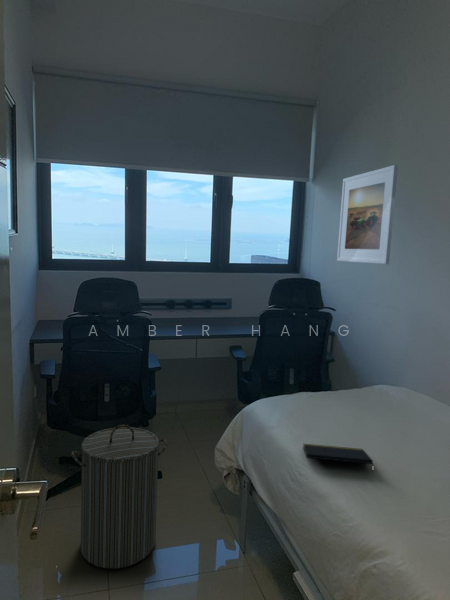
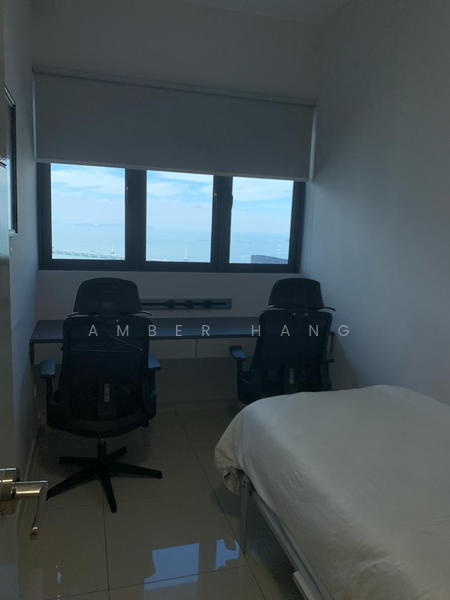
- notepad (335, 453)
- laundry hamper (119, 485)
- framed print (364, 218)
